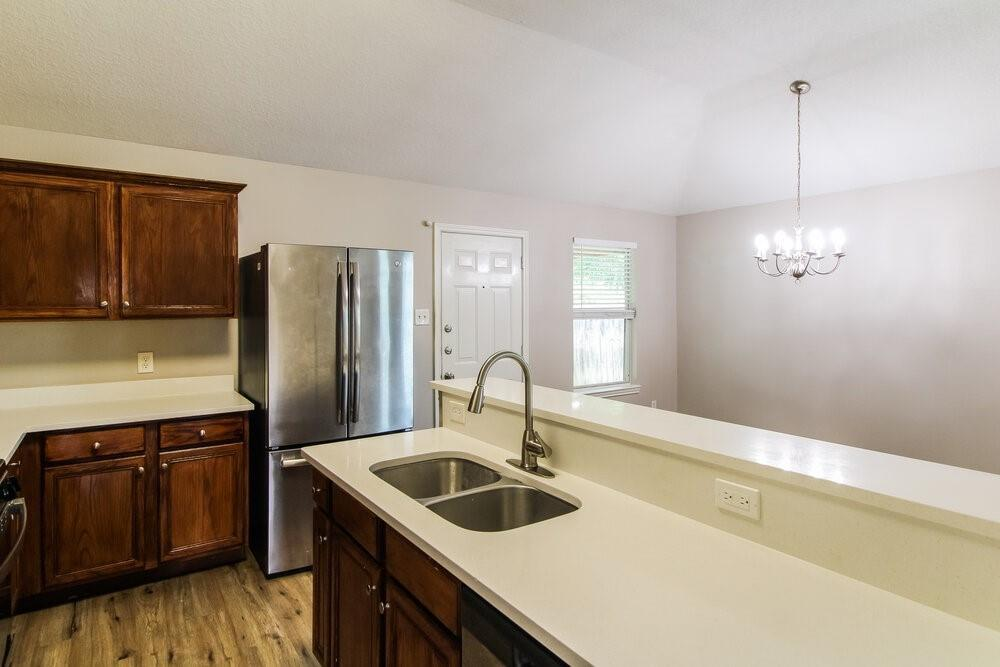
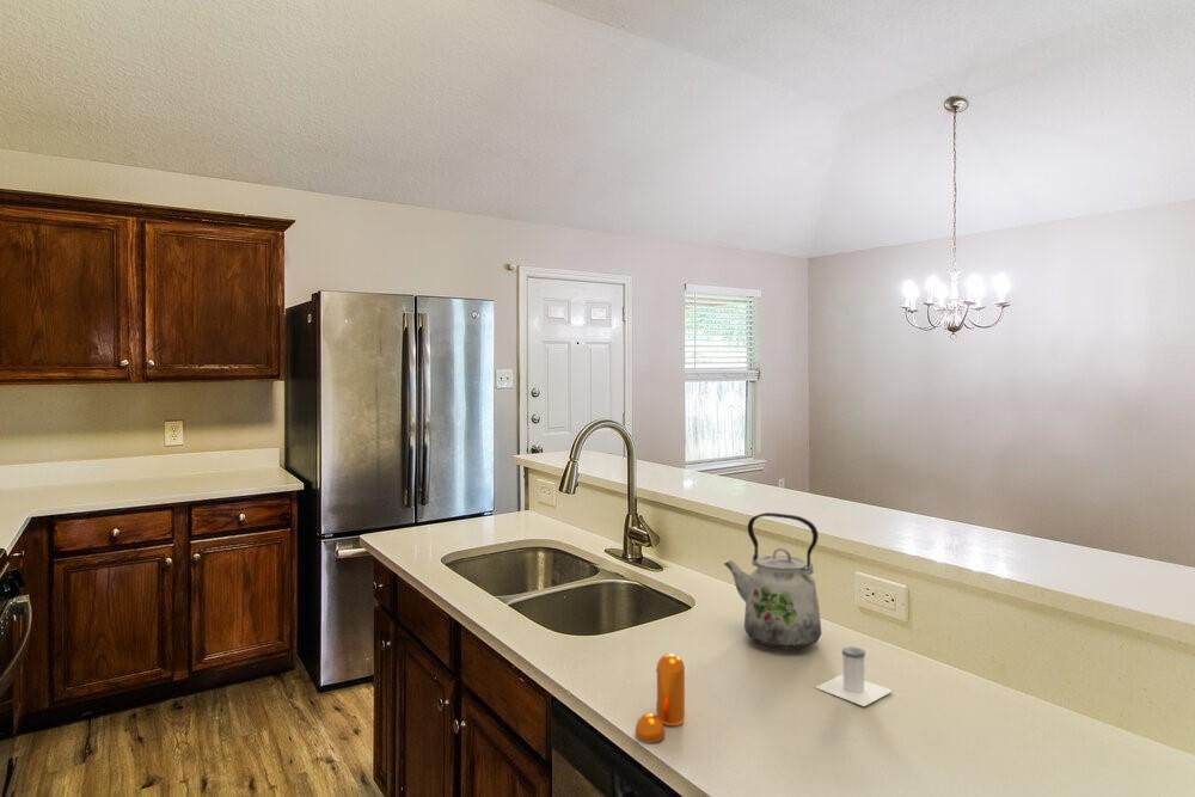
+ salt shaker (853, 669)
+ pepper shaker (660, 693)
+ kettle (768, 575)
